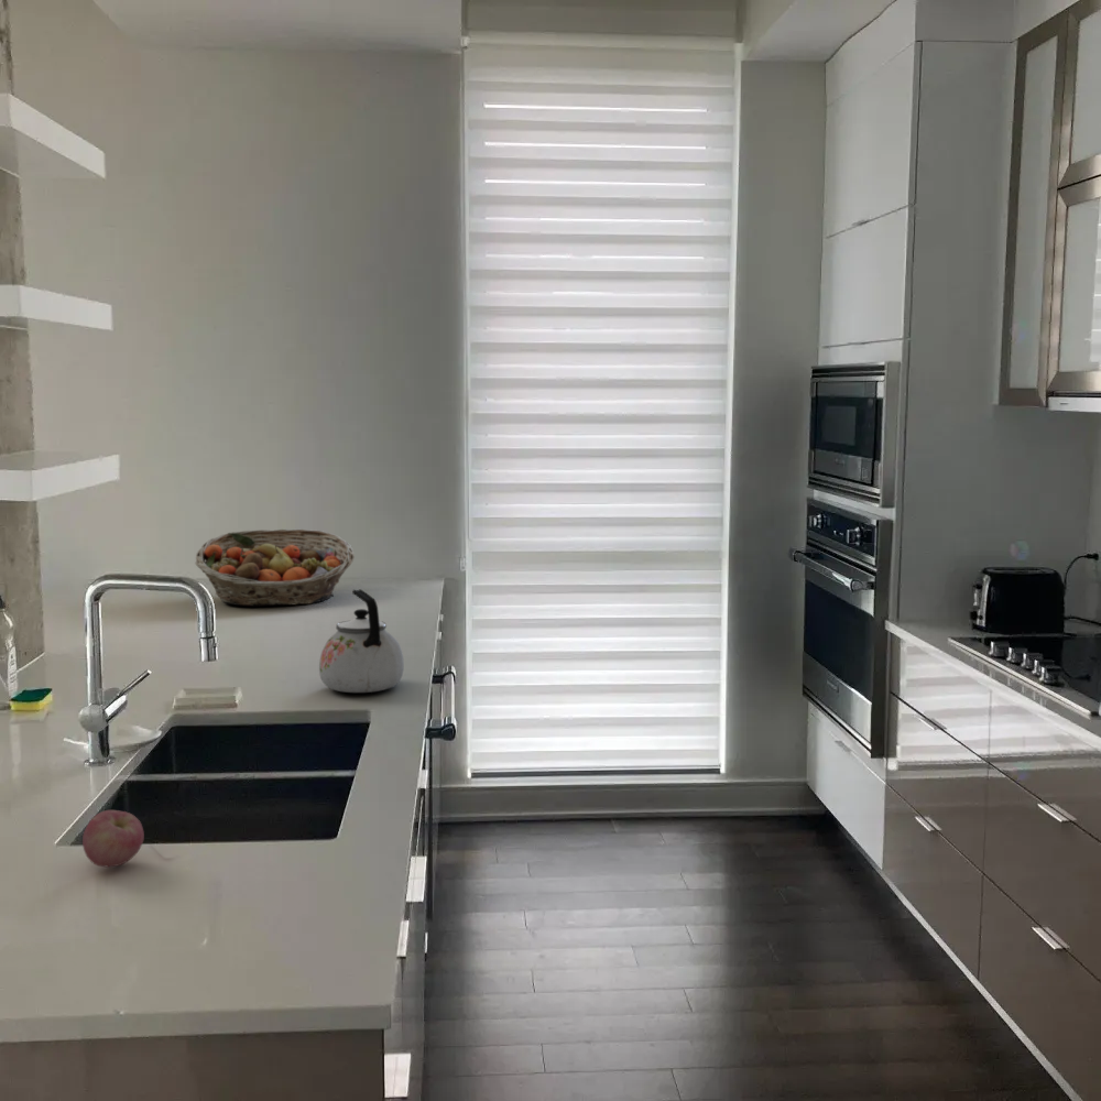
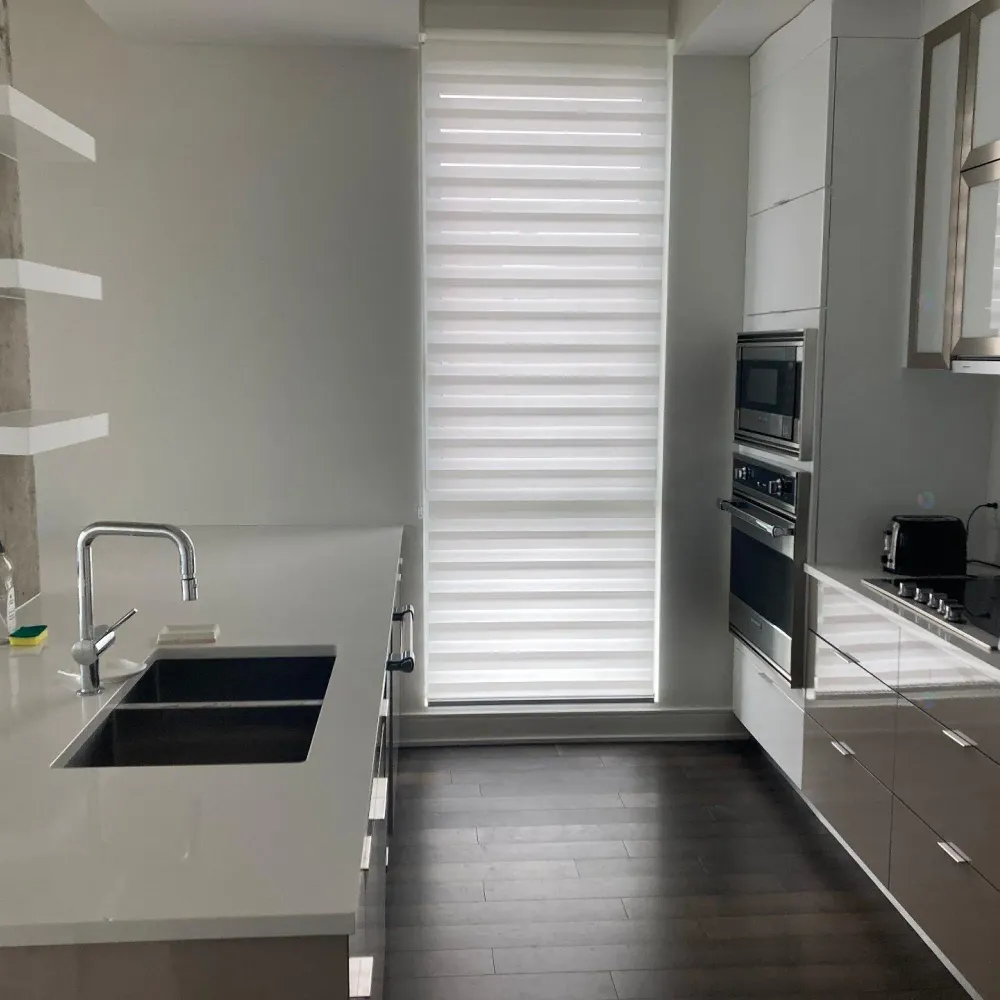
- apple (113, 838)
- kettle (360, 639)
- fruit basket (275, 566)
